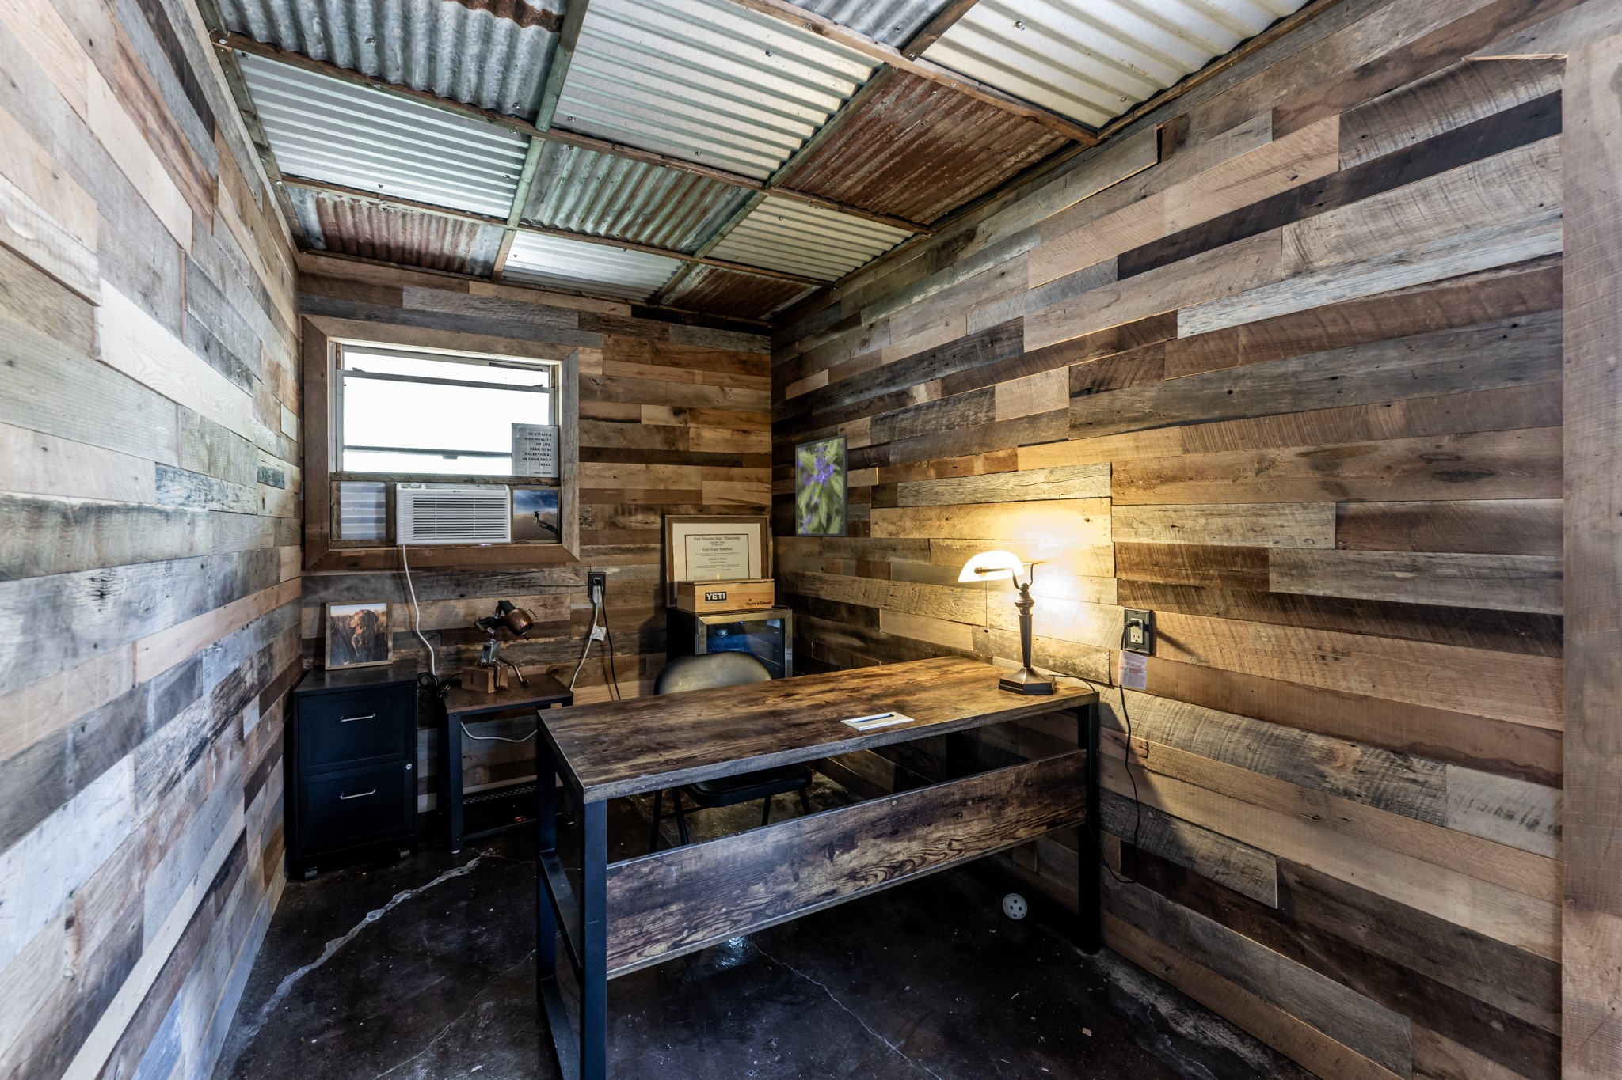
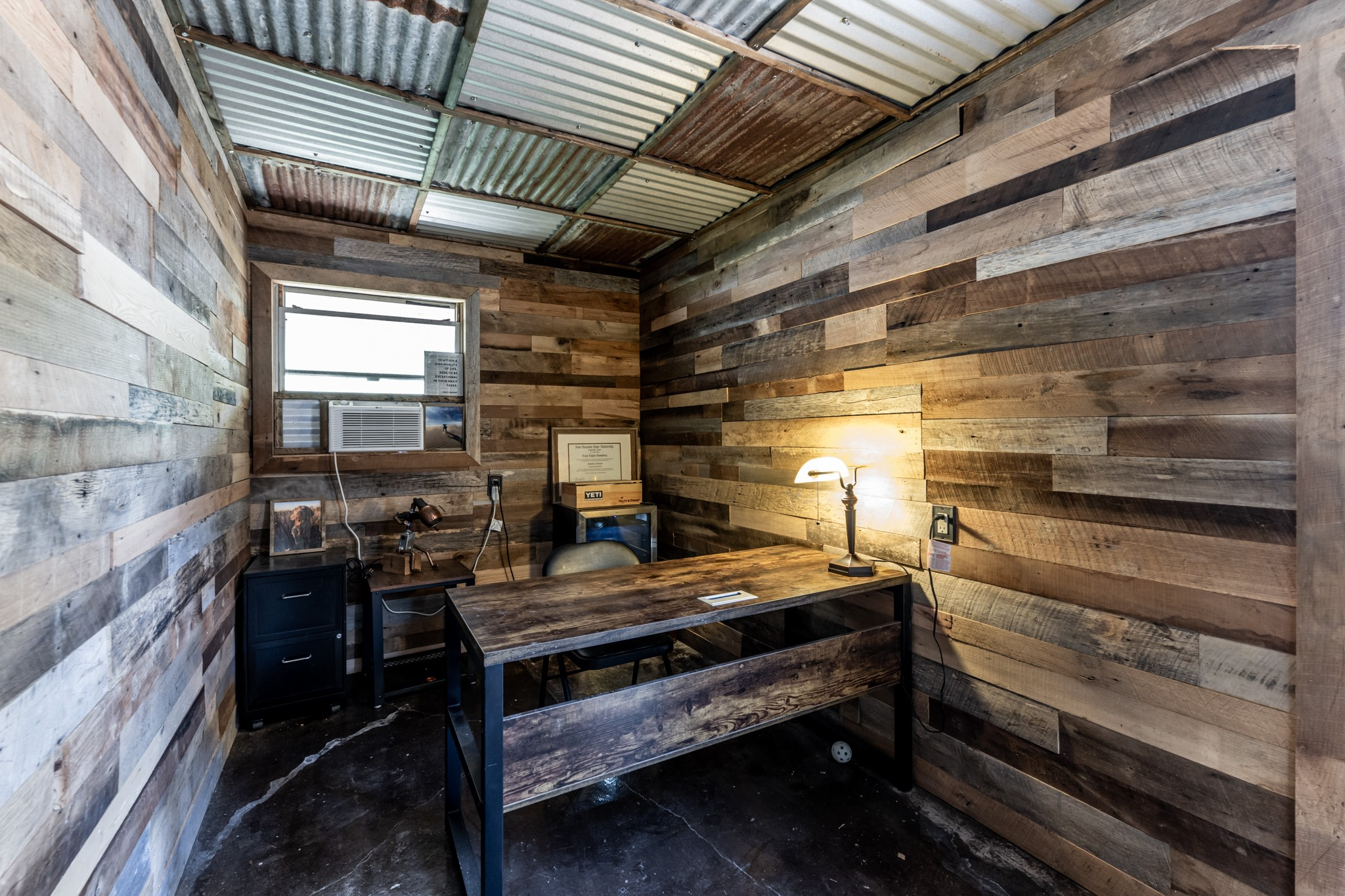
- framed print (820, 488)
